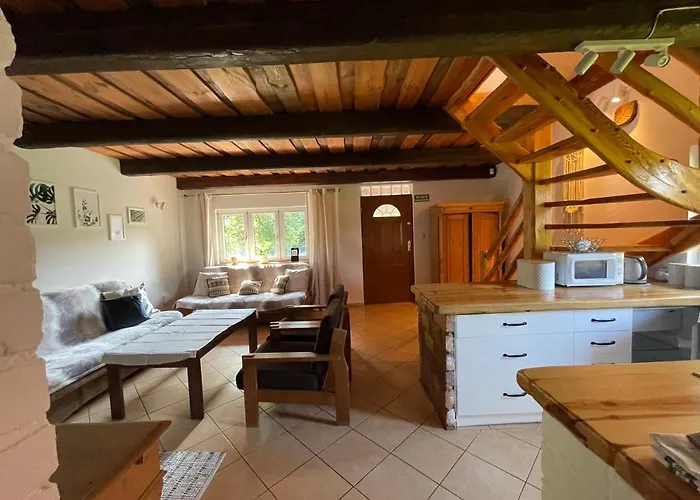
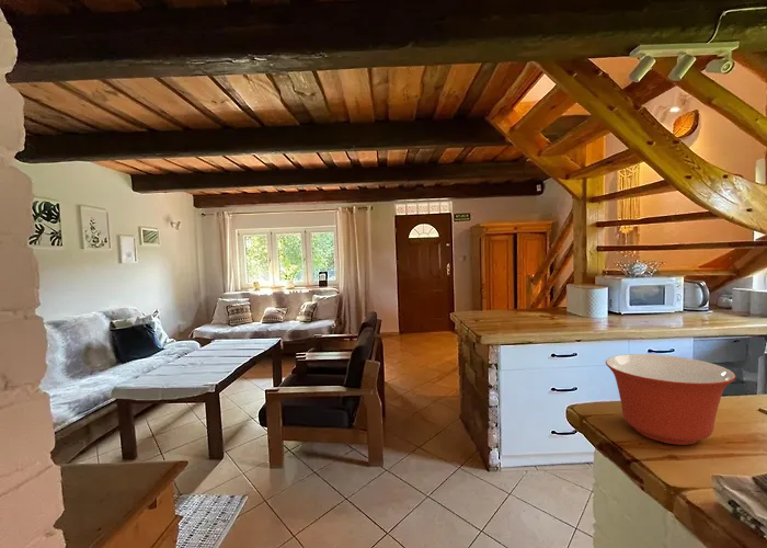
+ mixing bowl (665, 399)
